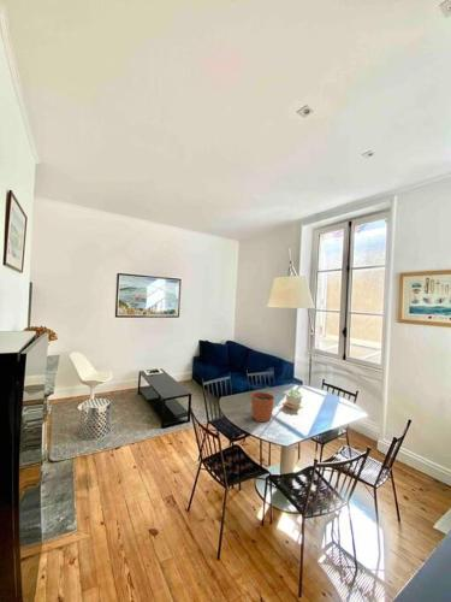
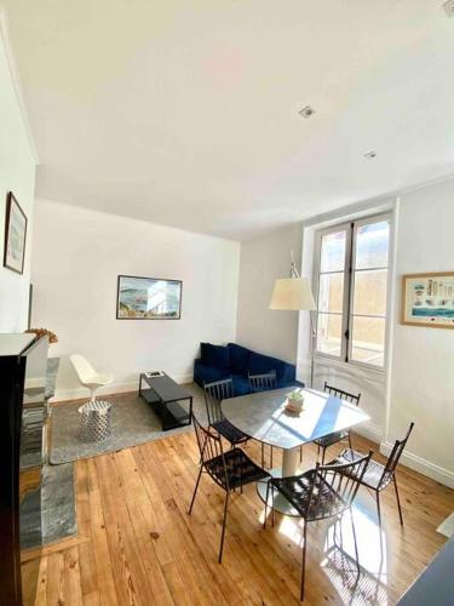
- plant pot (262, 401)
